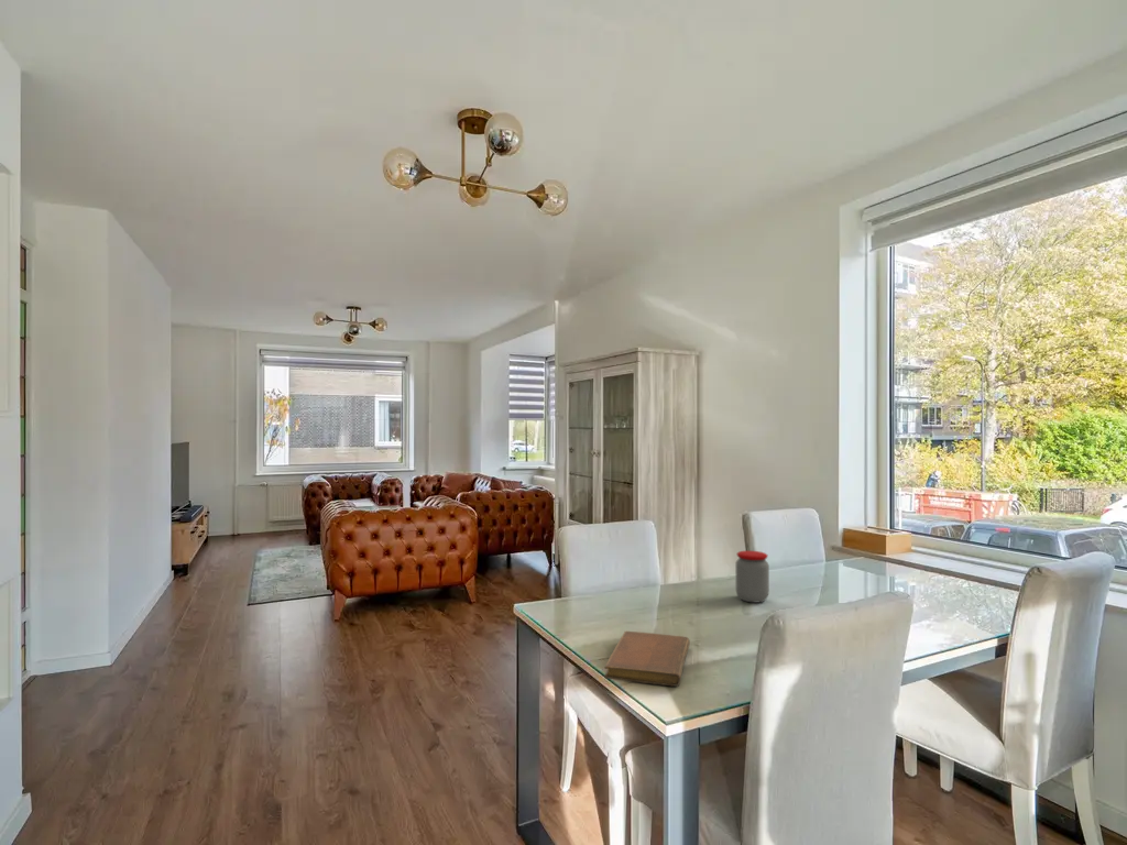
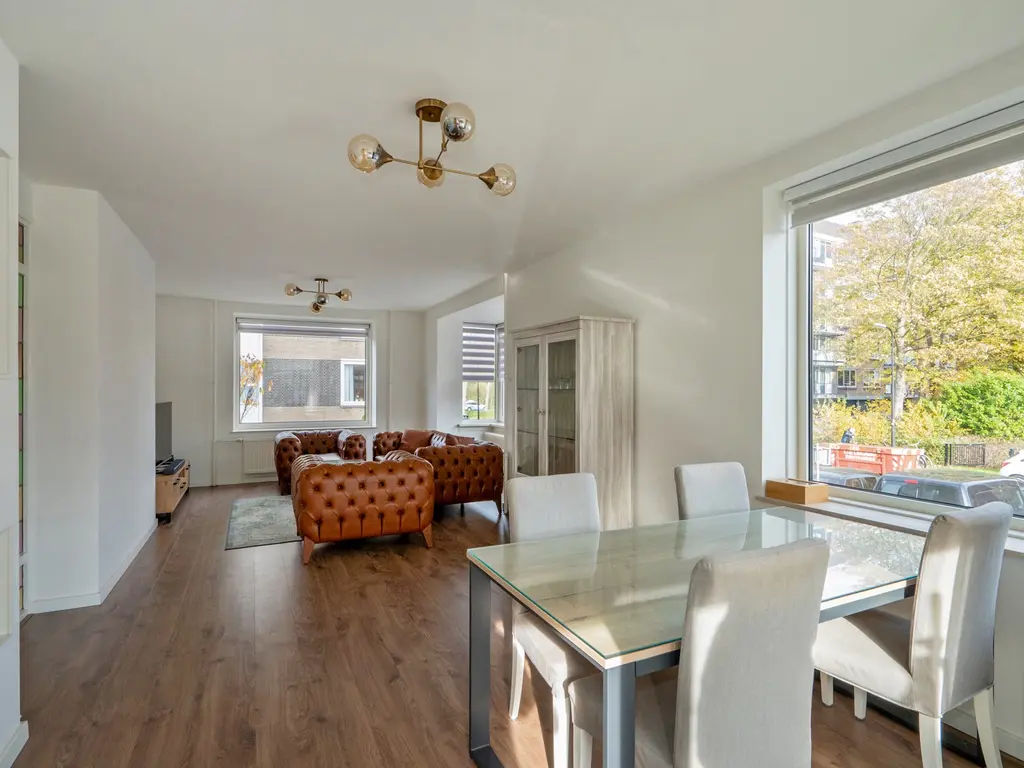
- jar (752, 575)
- notebook (649, 656)
